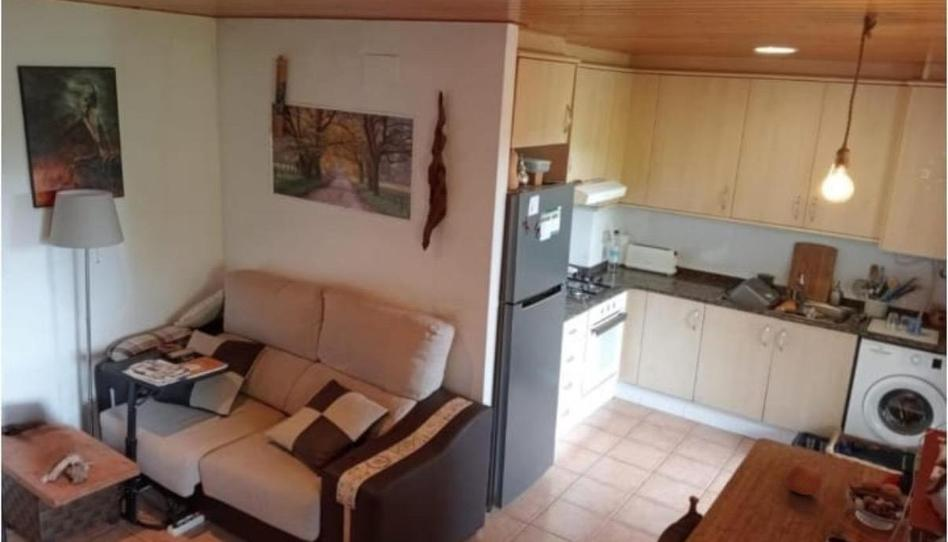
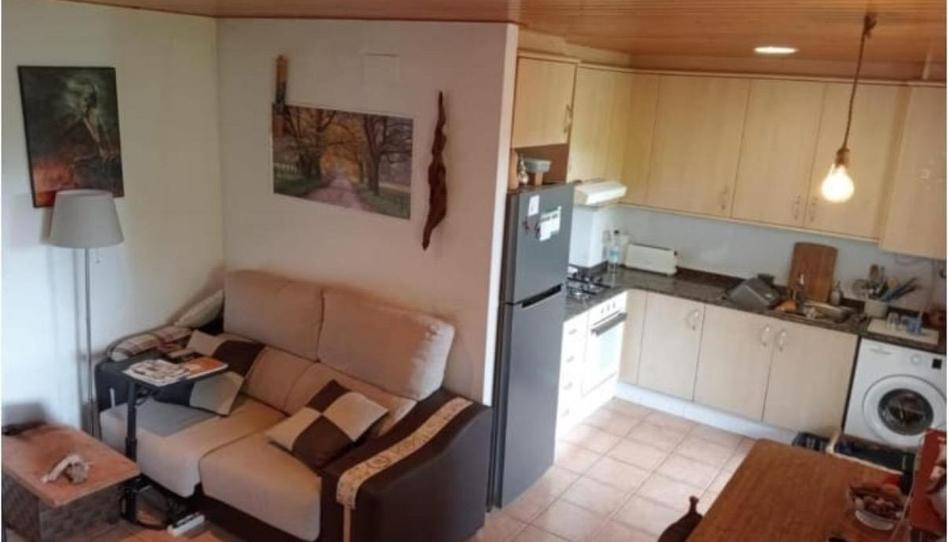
- fruit (803, 479)
